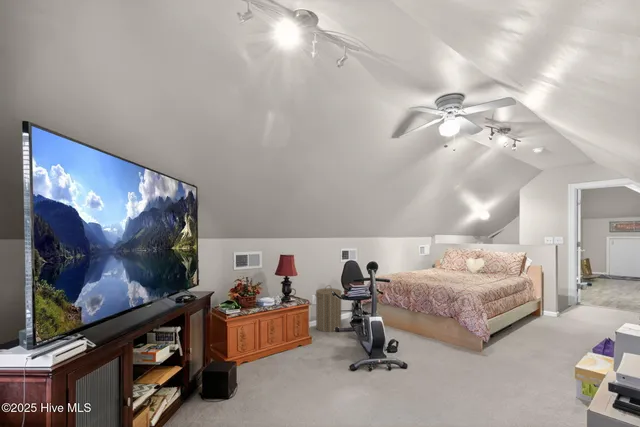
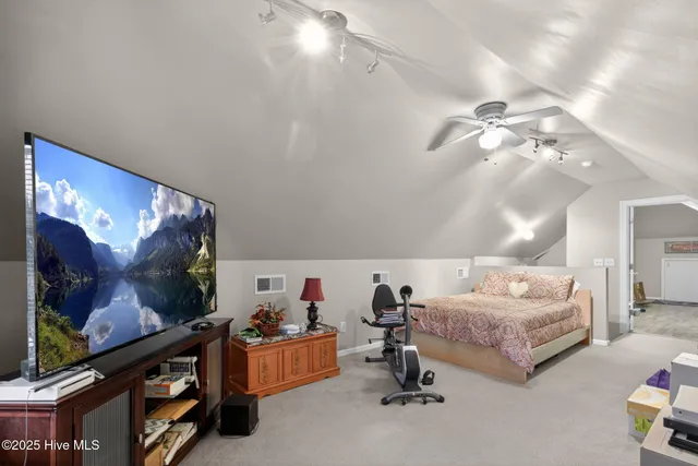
- laundry hamper (328, 306)
